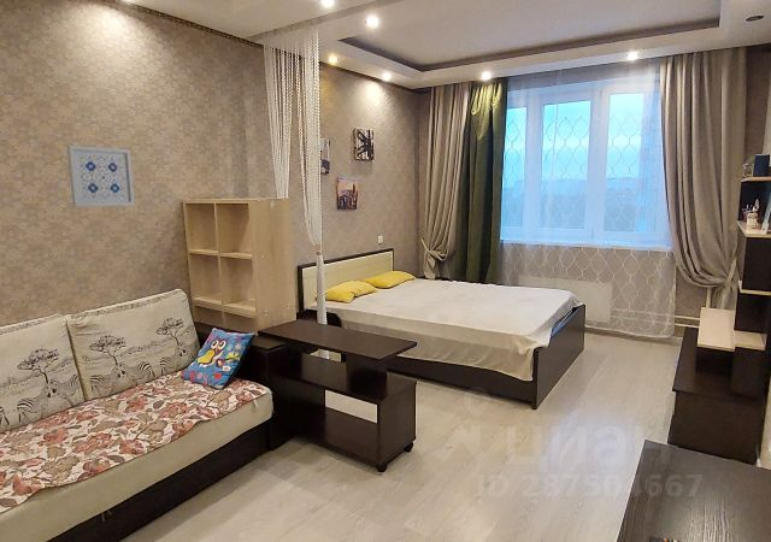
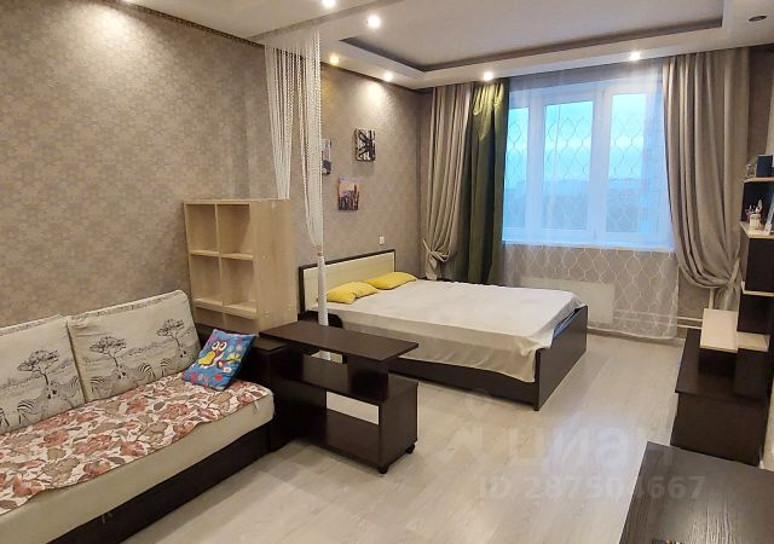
- wall art (102, 177)
